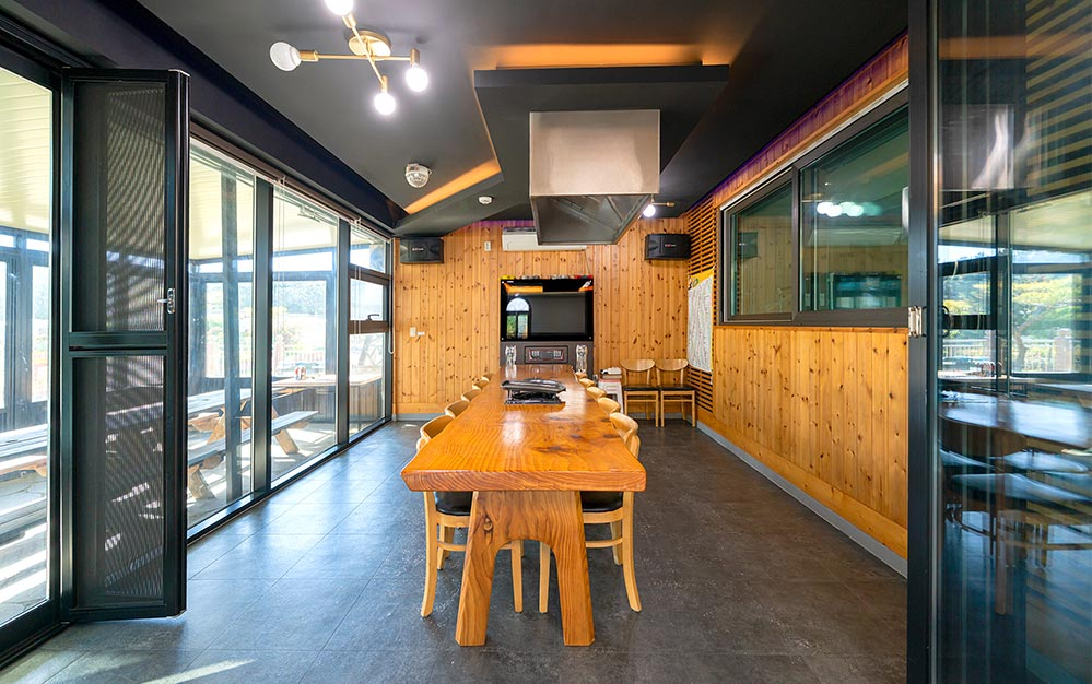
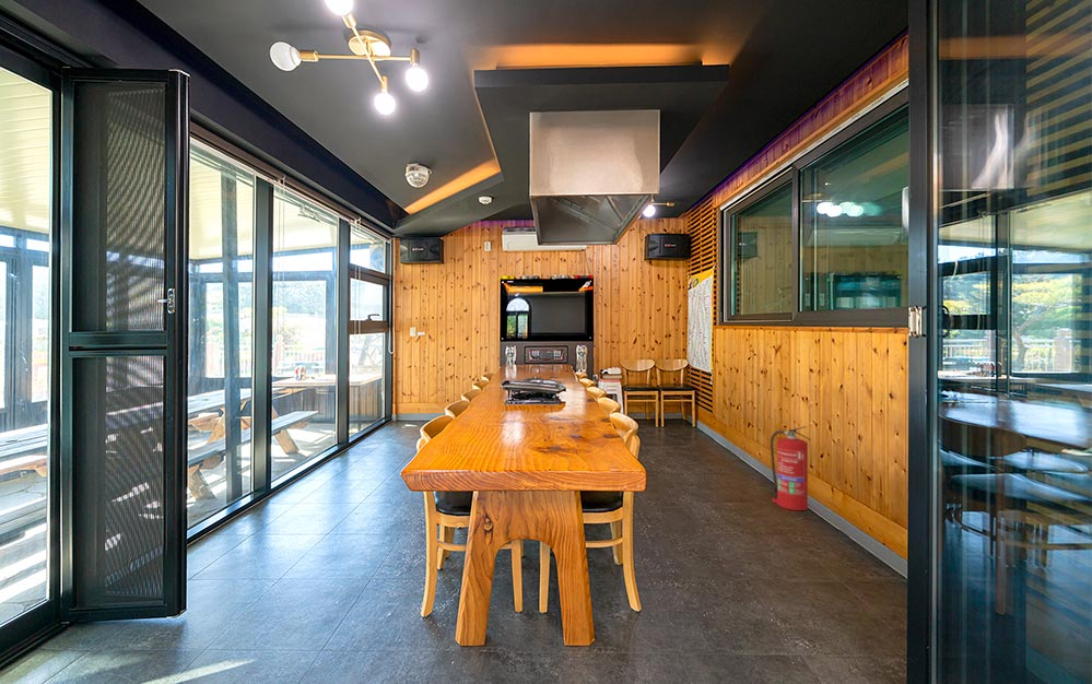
+ fire extinguisher (790, 464)
